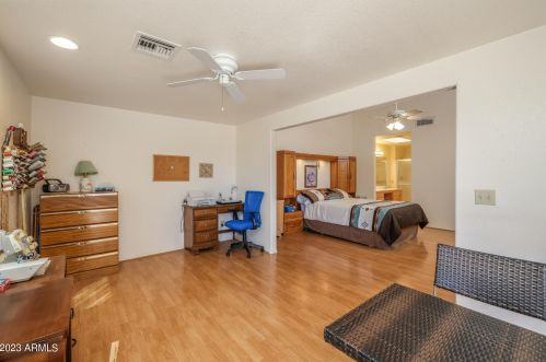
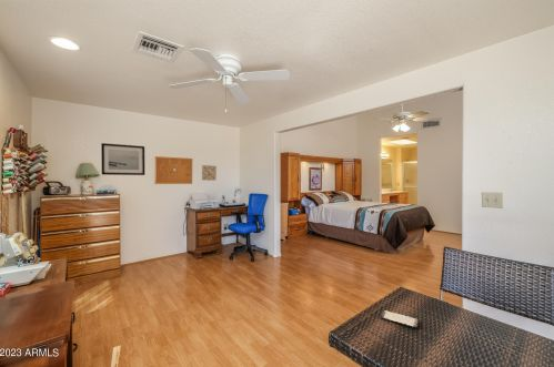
+ smartphone (399, 318)
+ wall art (123, 160)
